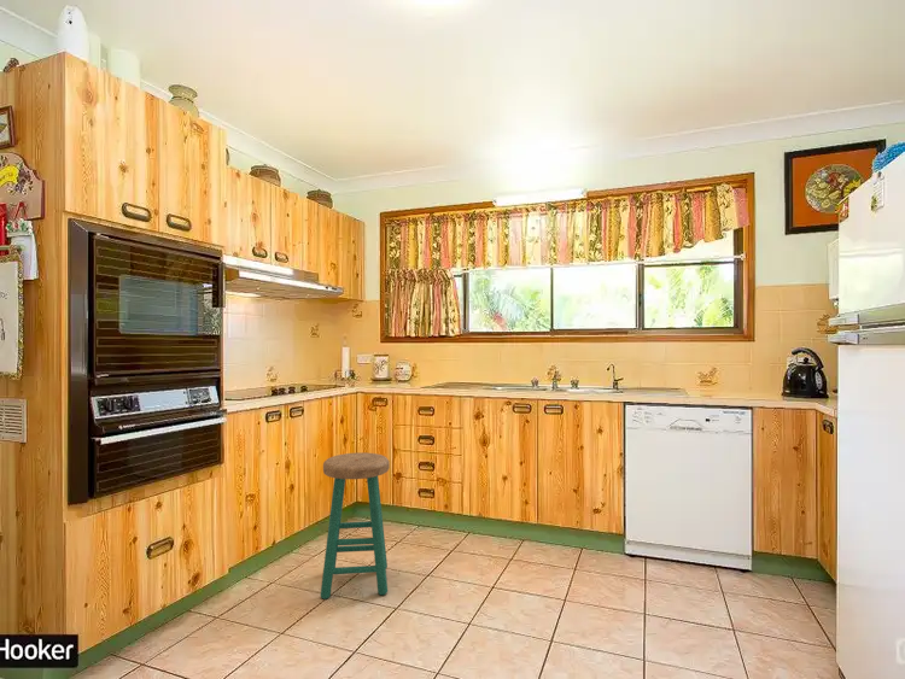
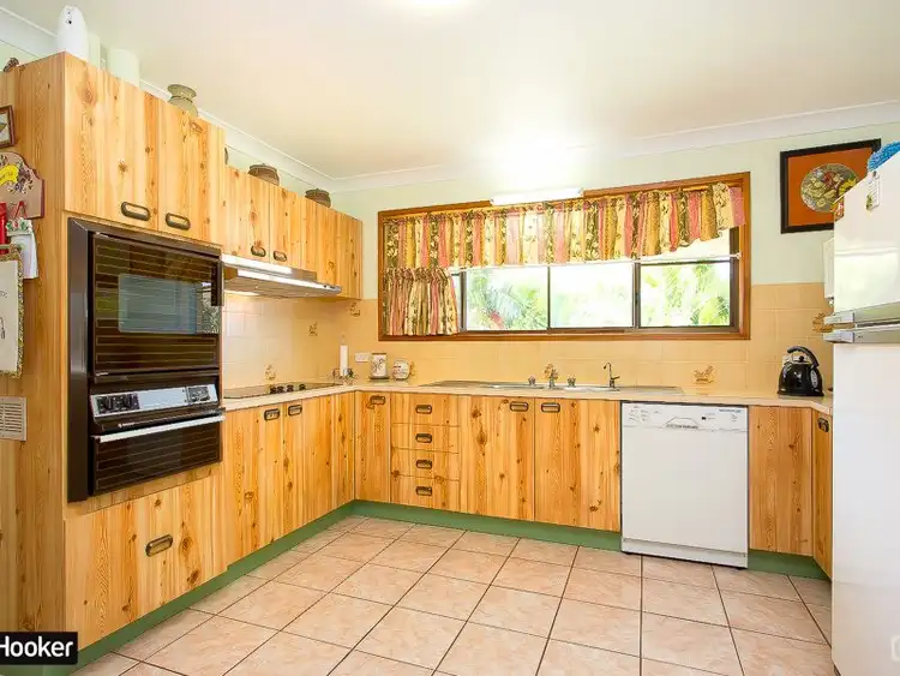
- stool (356, 522)
